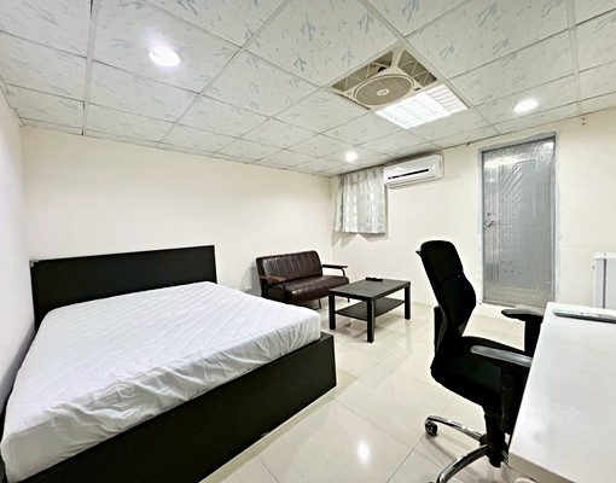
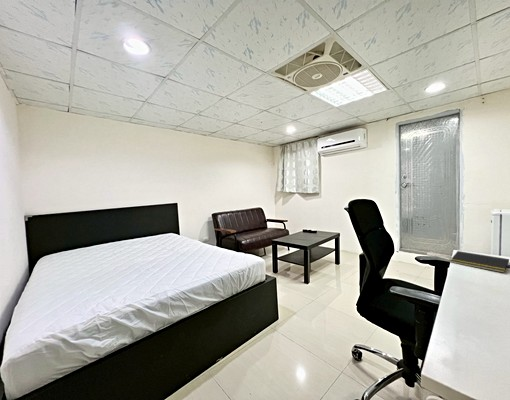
+ notepad (478, 260)
